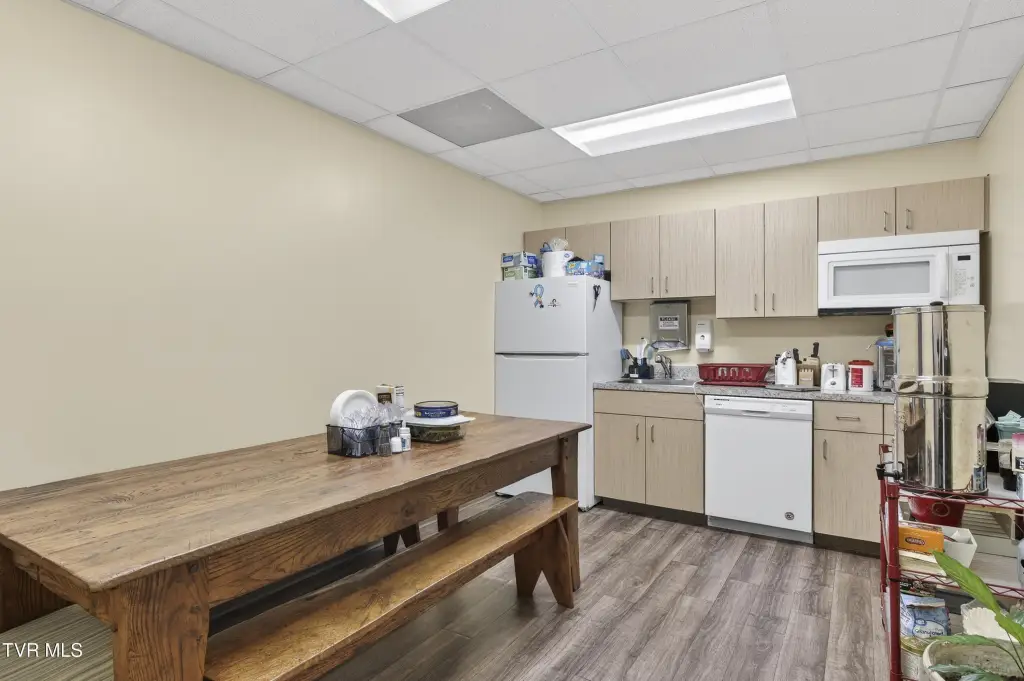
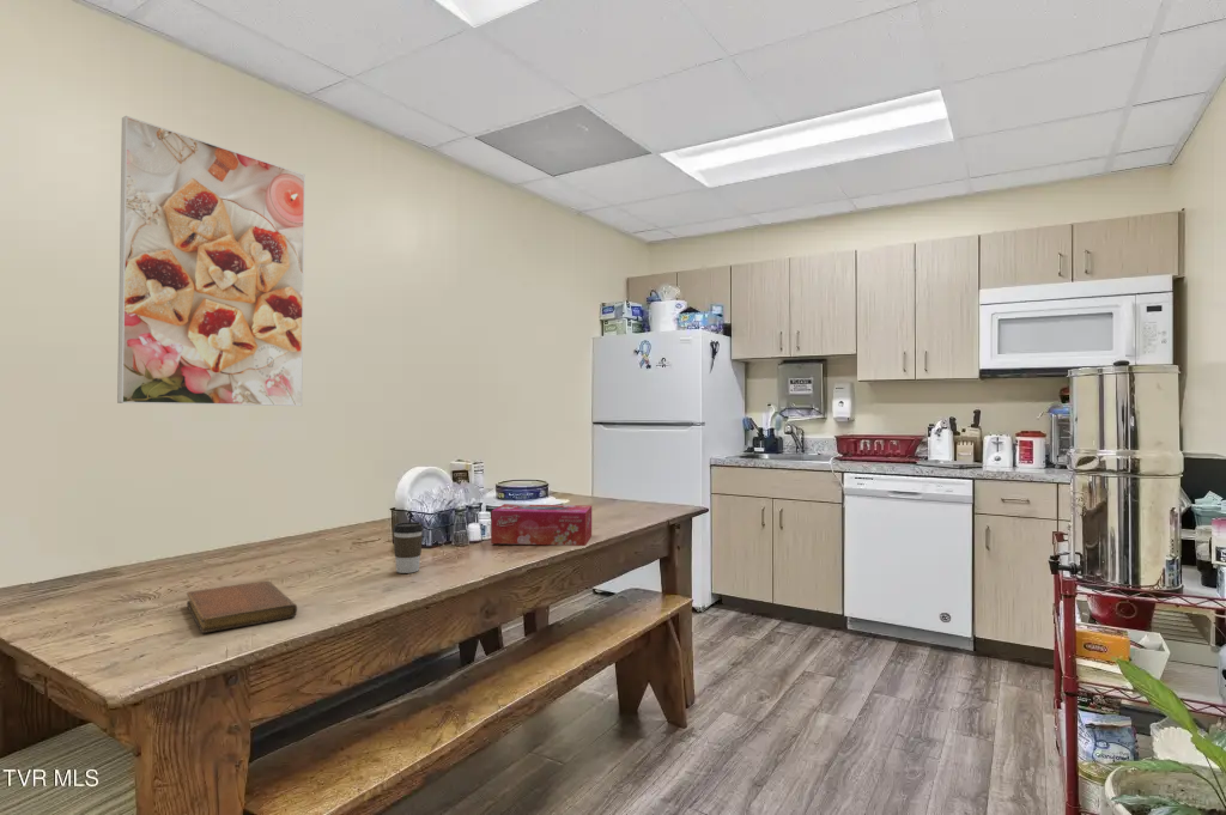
+ coffee cup (407, 547)
+ tissue box (542, 523)
+ notebook (239, 603)
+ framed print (220, 276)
